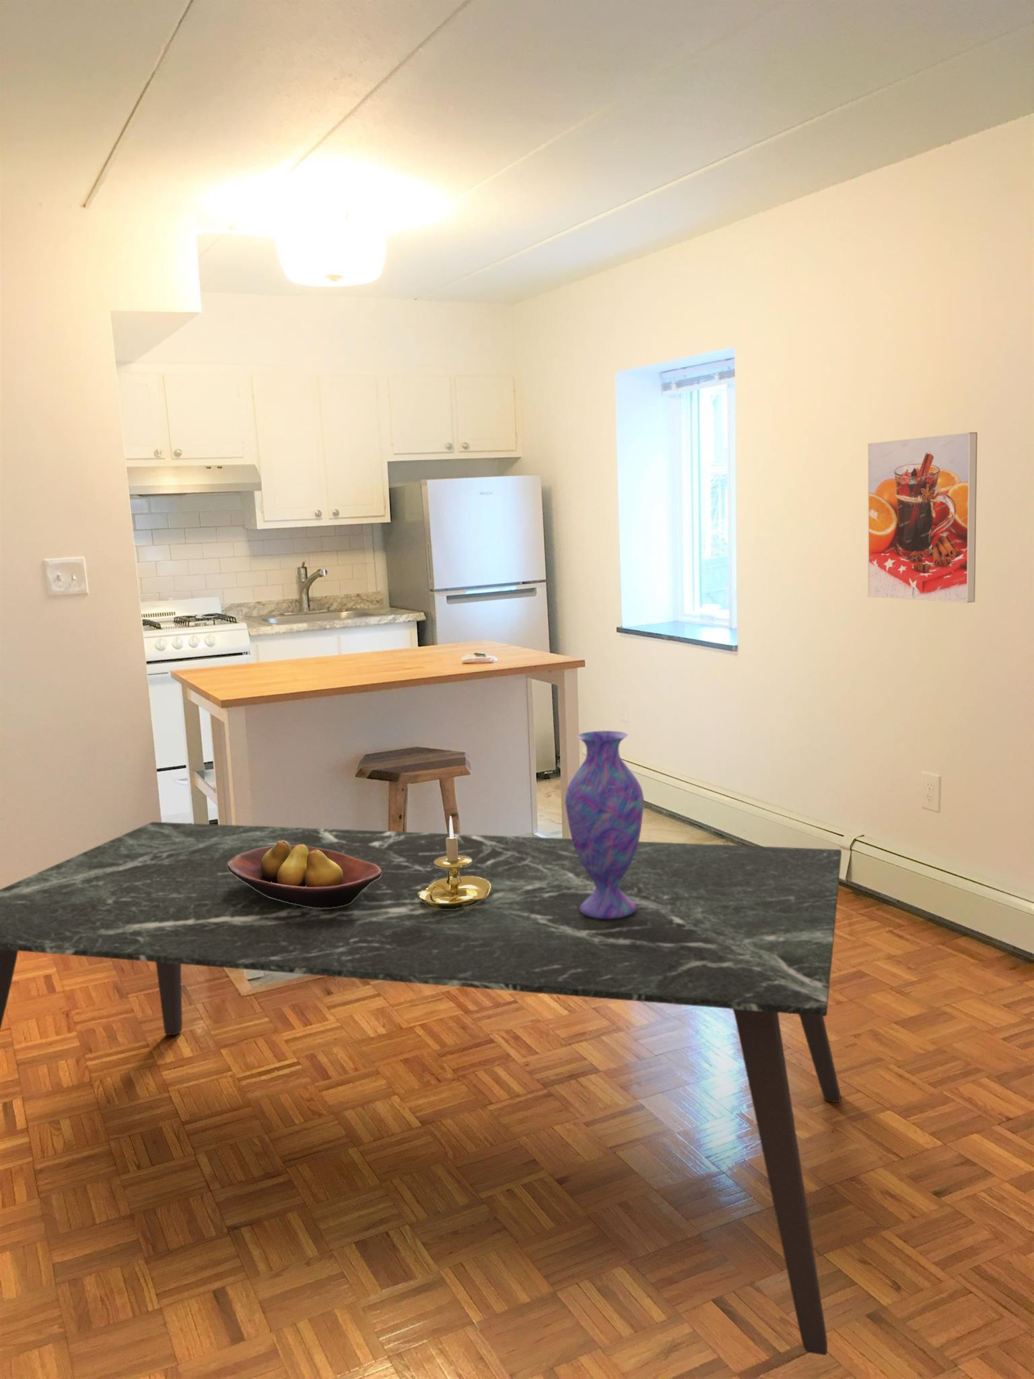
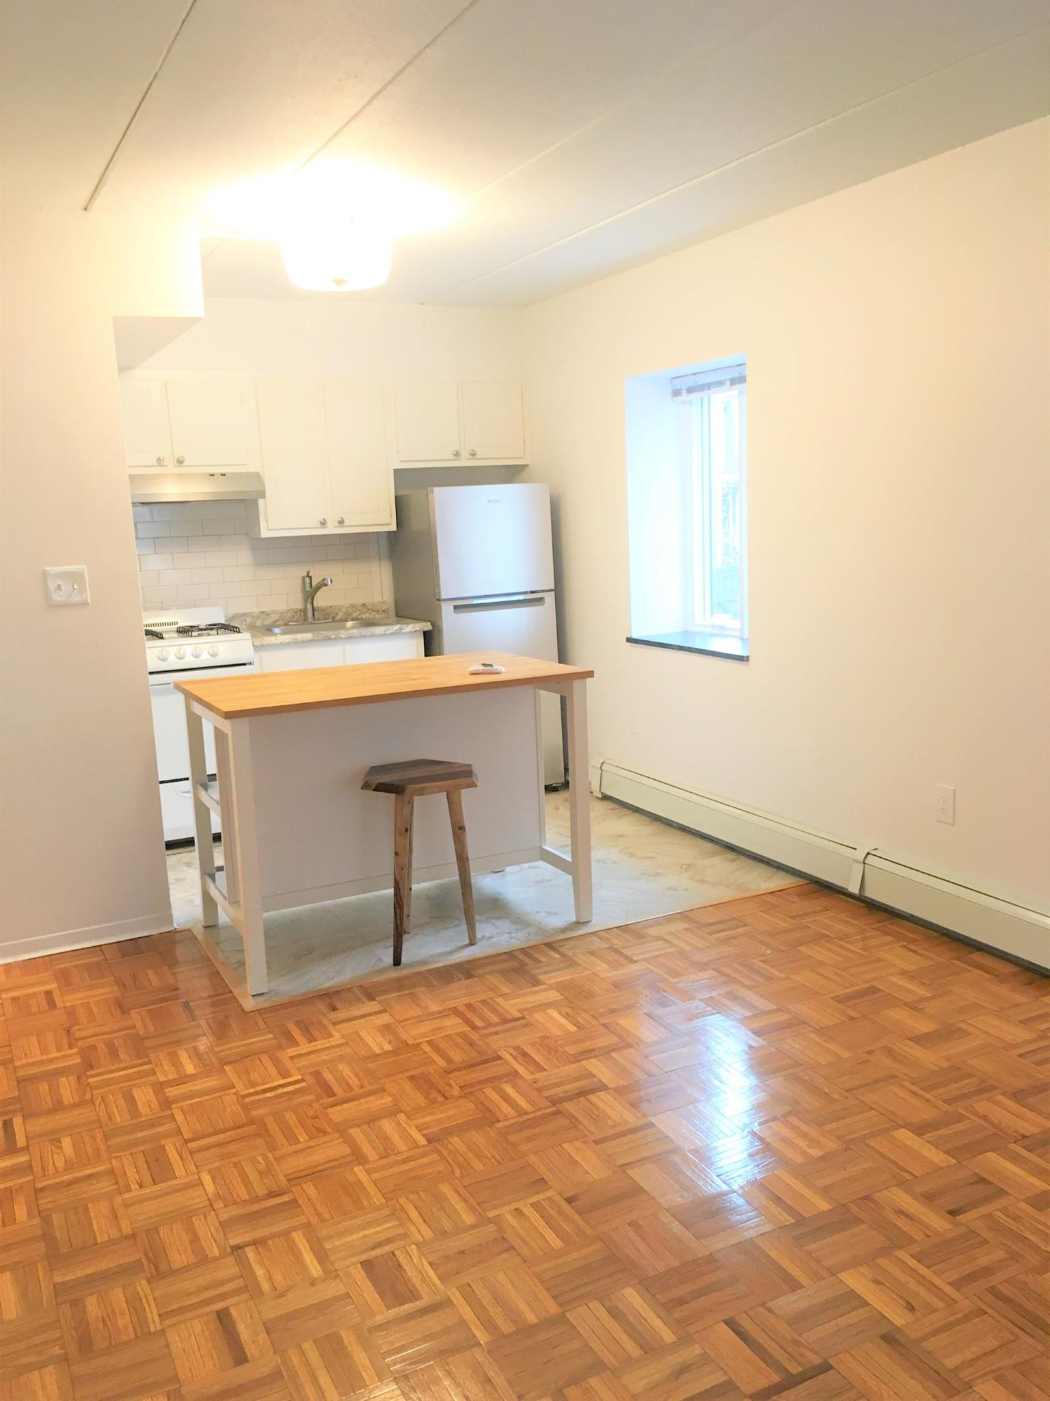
- vase (605, 823)
- fruit bowl (302, 868)
- candle holder (449, 858)
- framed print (919, 519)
- dining table (409, 983)
